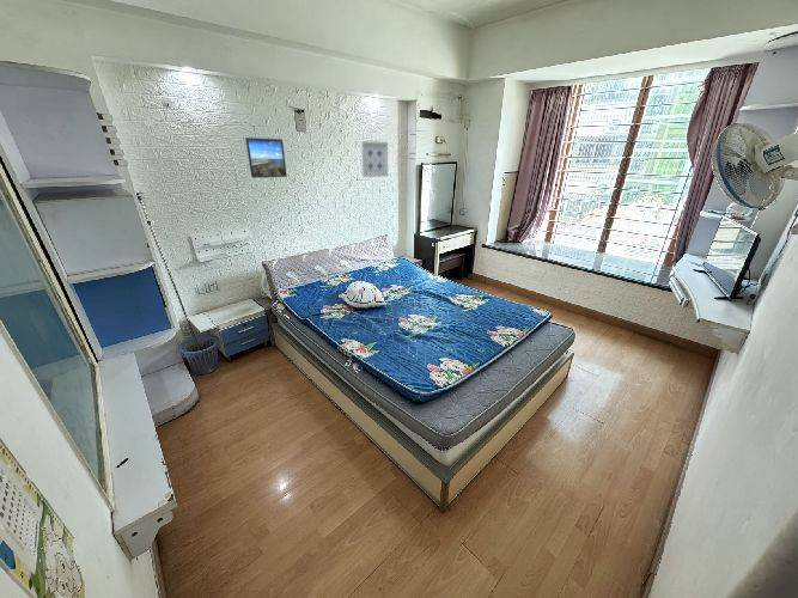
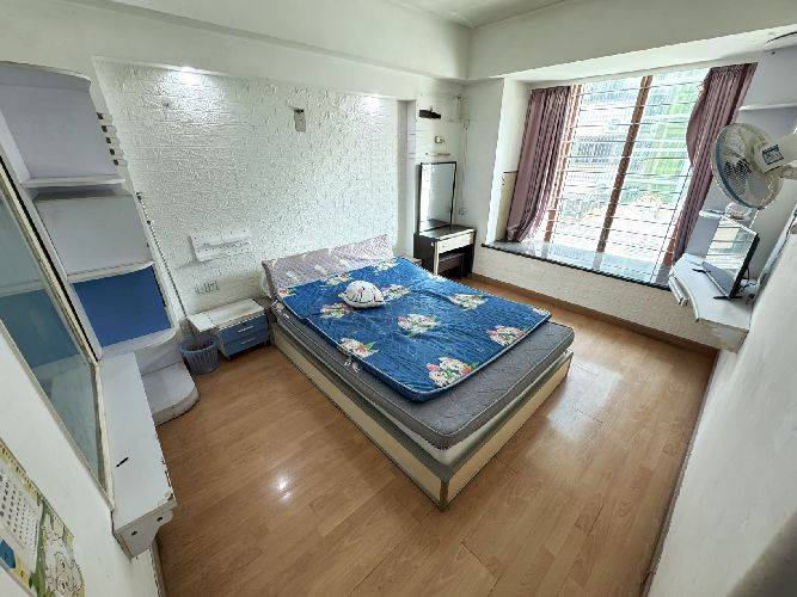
- wall art (374, 159)
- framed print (267, 158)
